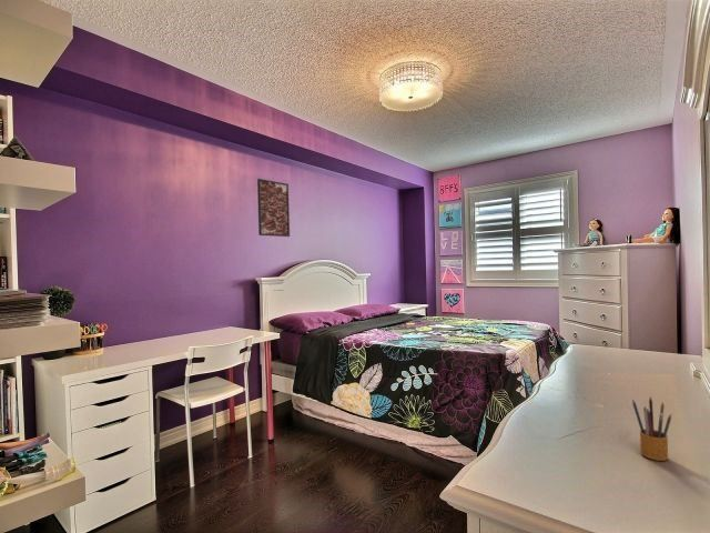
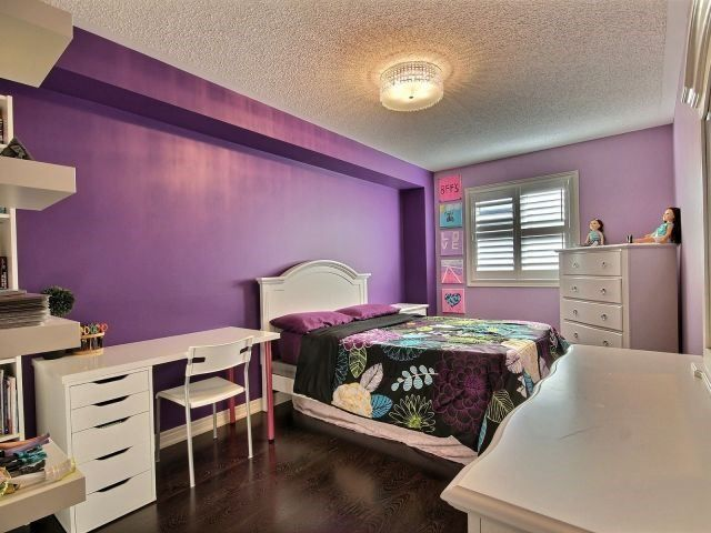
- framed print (274, 209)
- pencil box (651, 426)
